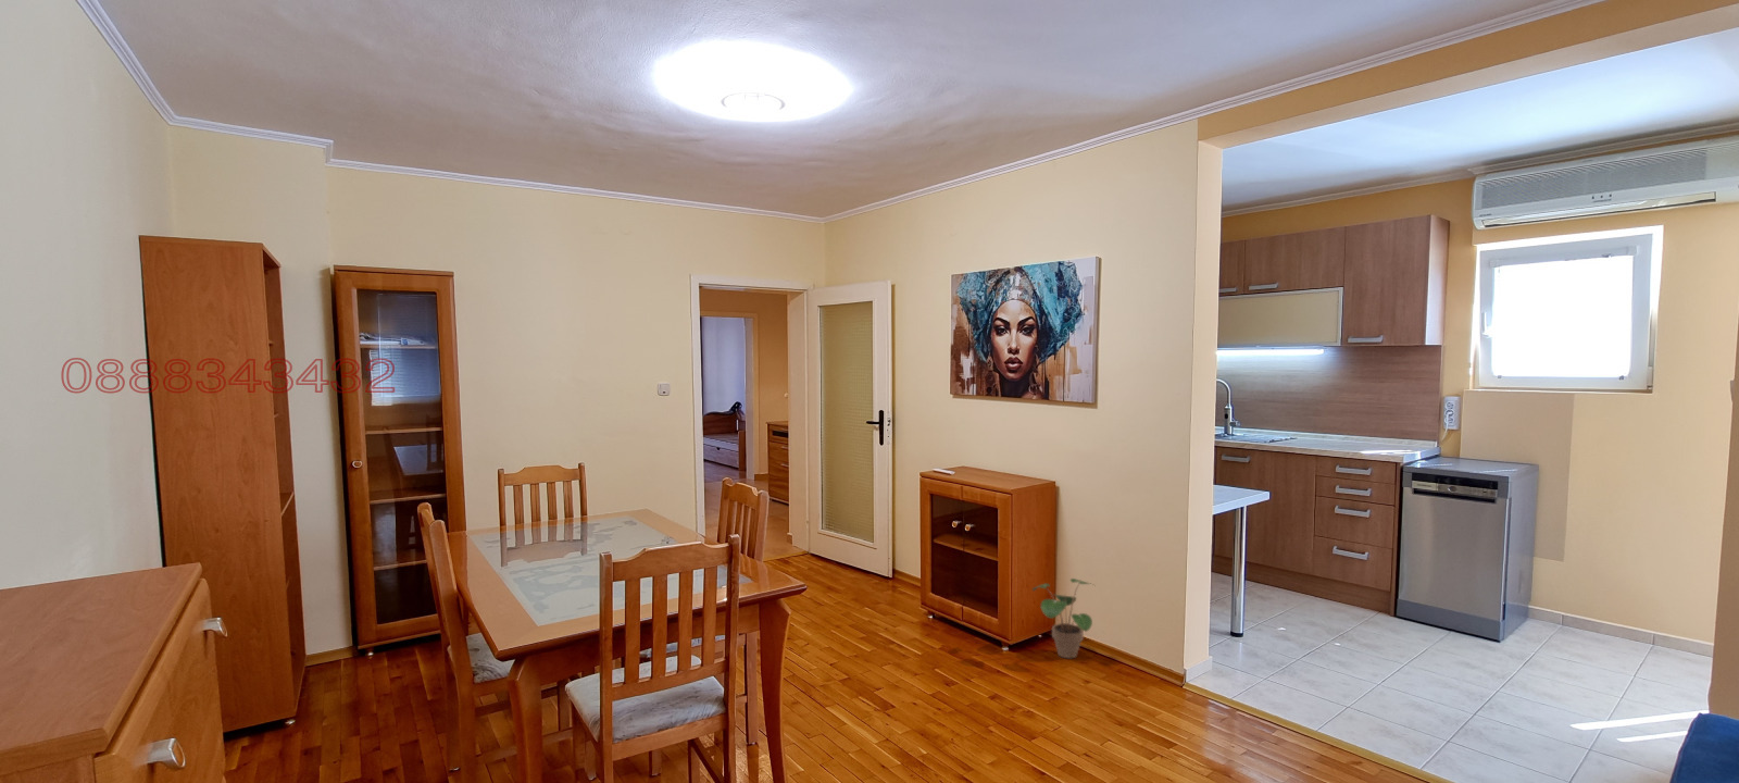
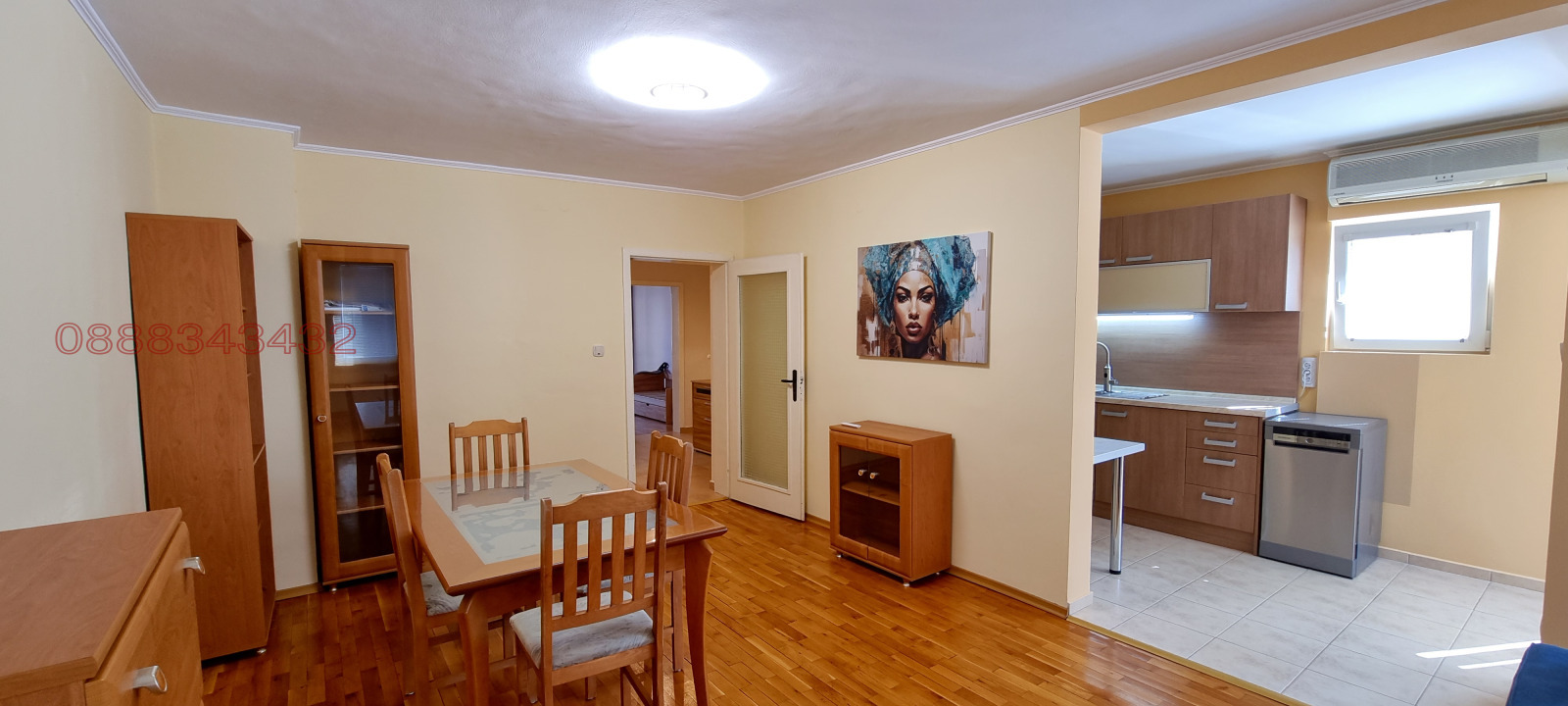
- potted plant (1065, 619)
